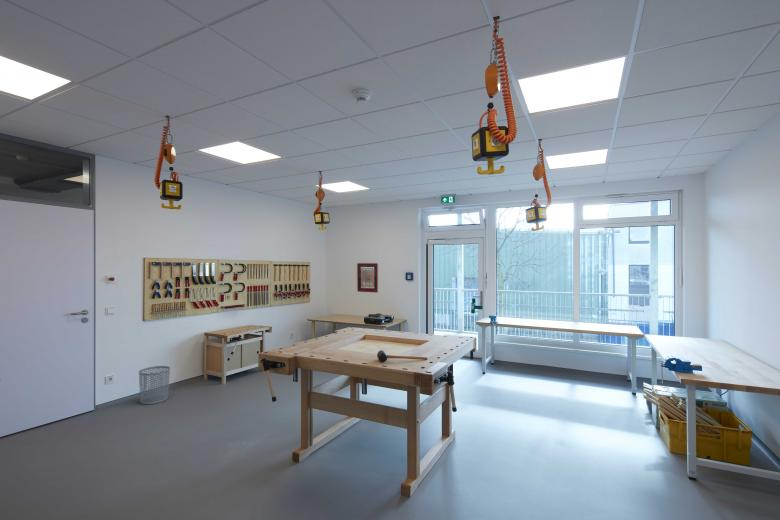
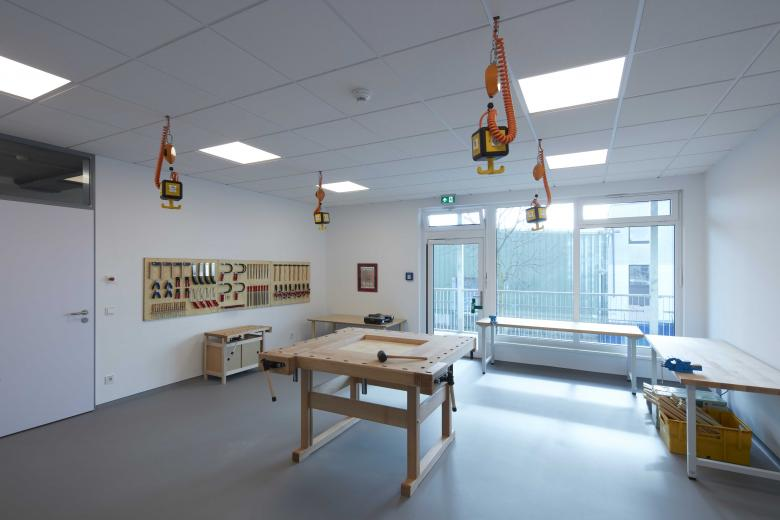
- waste bin (154, 384)
